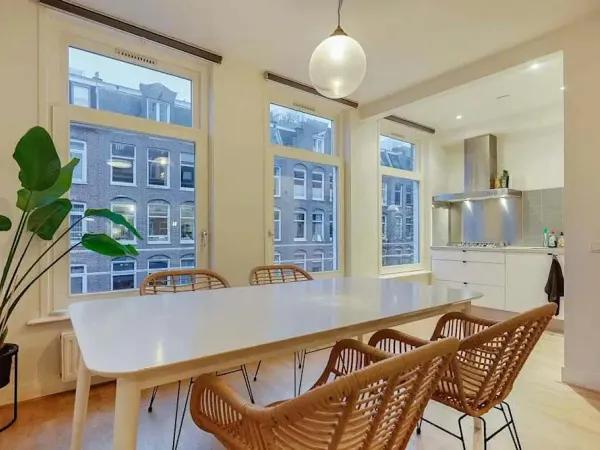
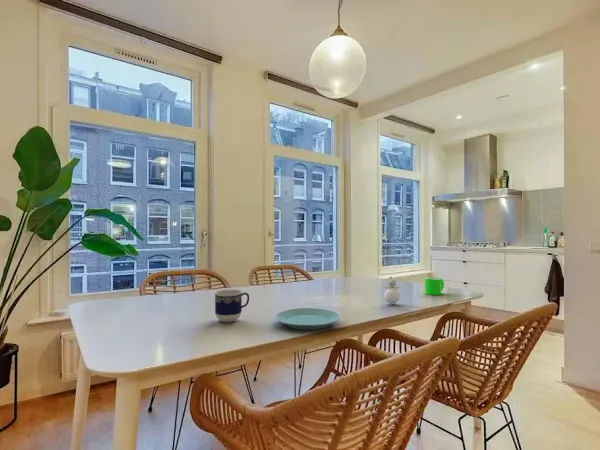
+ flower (392, 290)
+ mug (435, 285)
+ cup (232, 305)
+ plate (307, 319)
